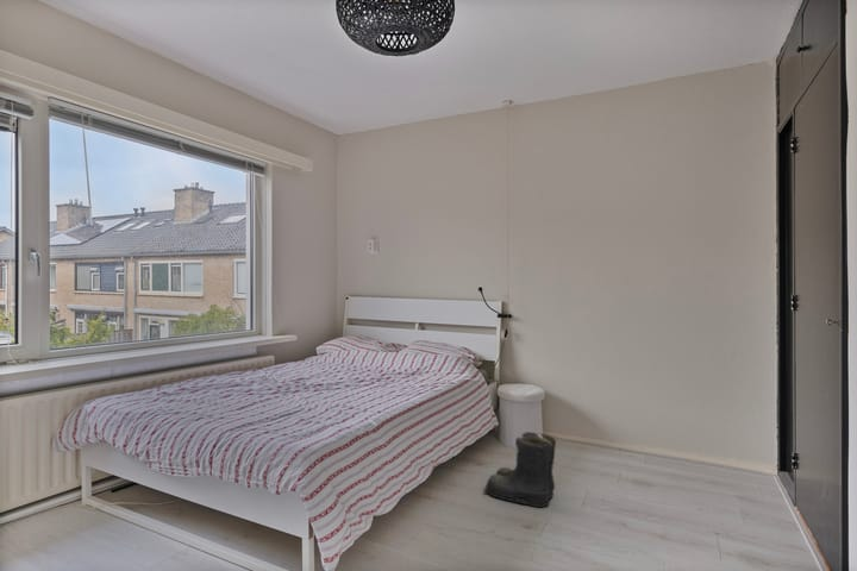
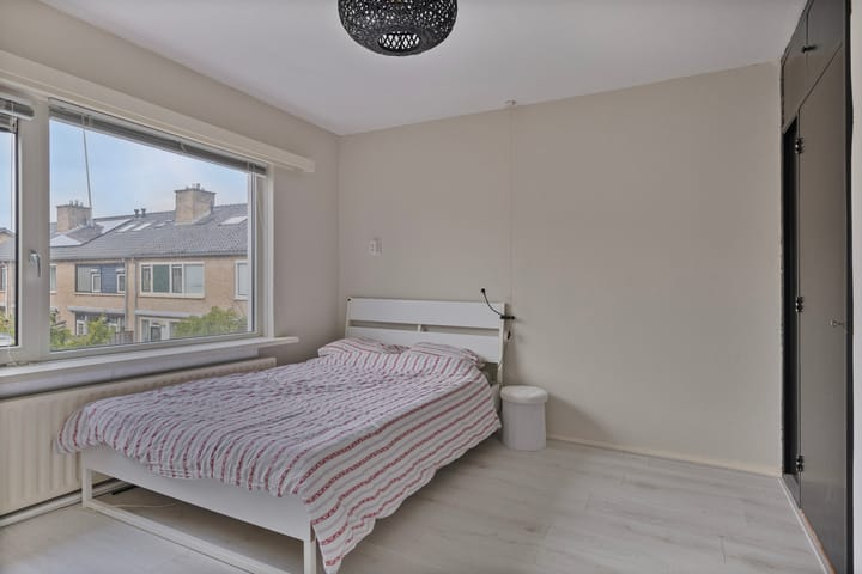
- boots (520, 463)
